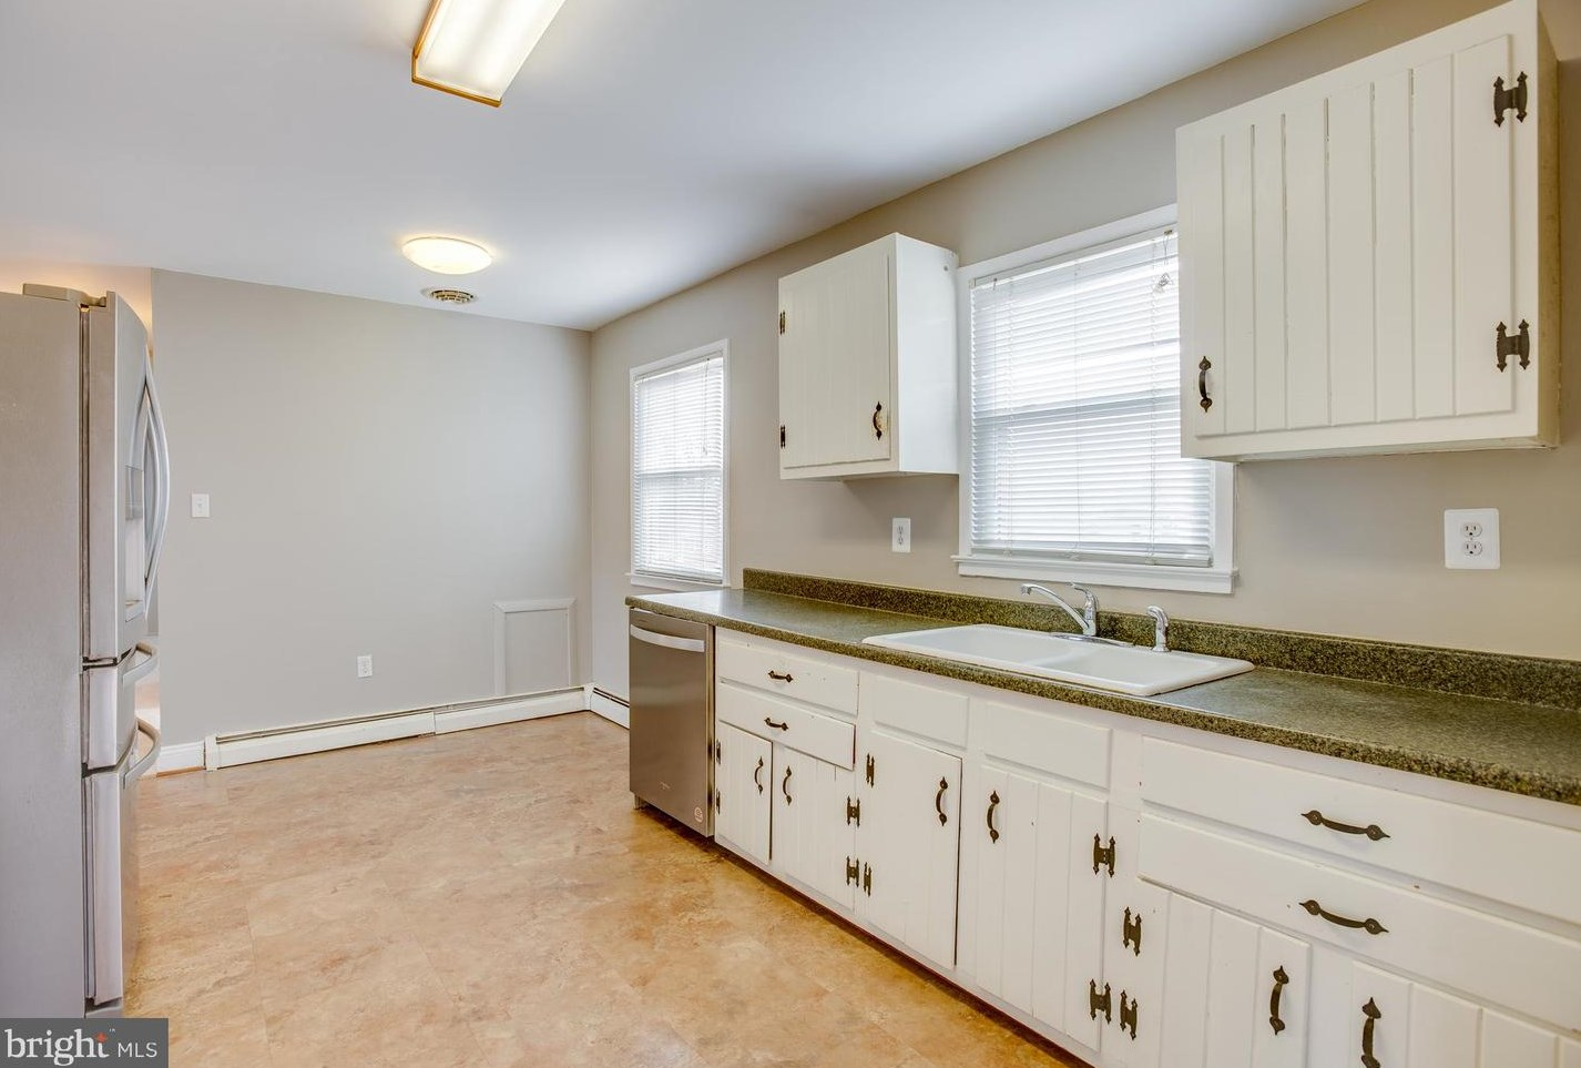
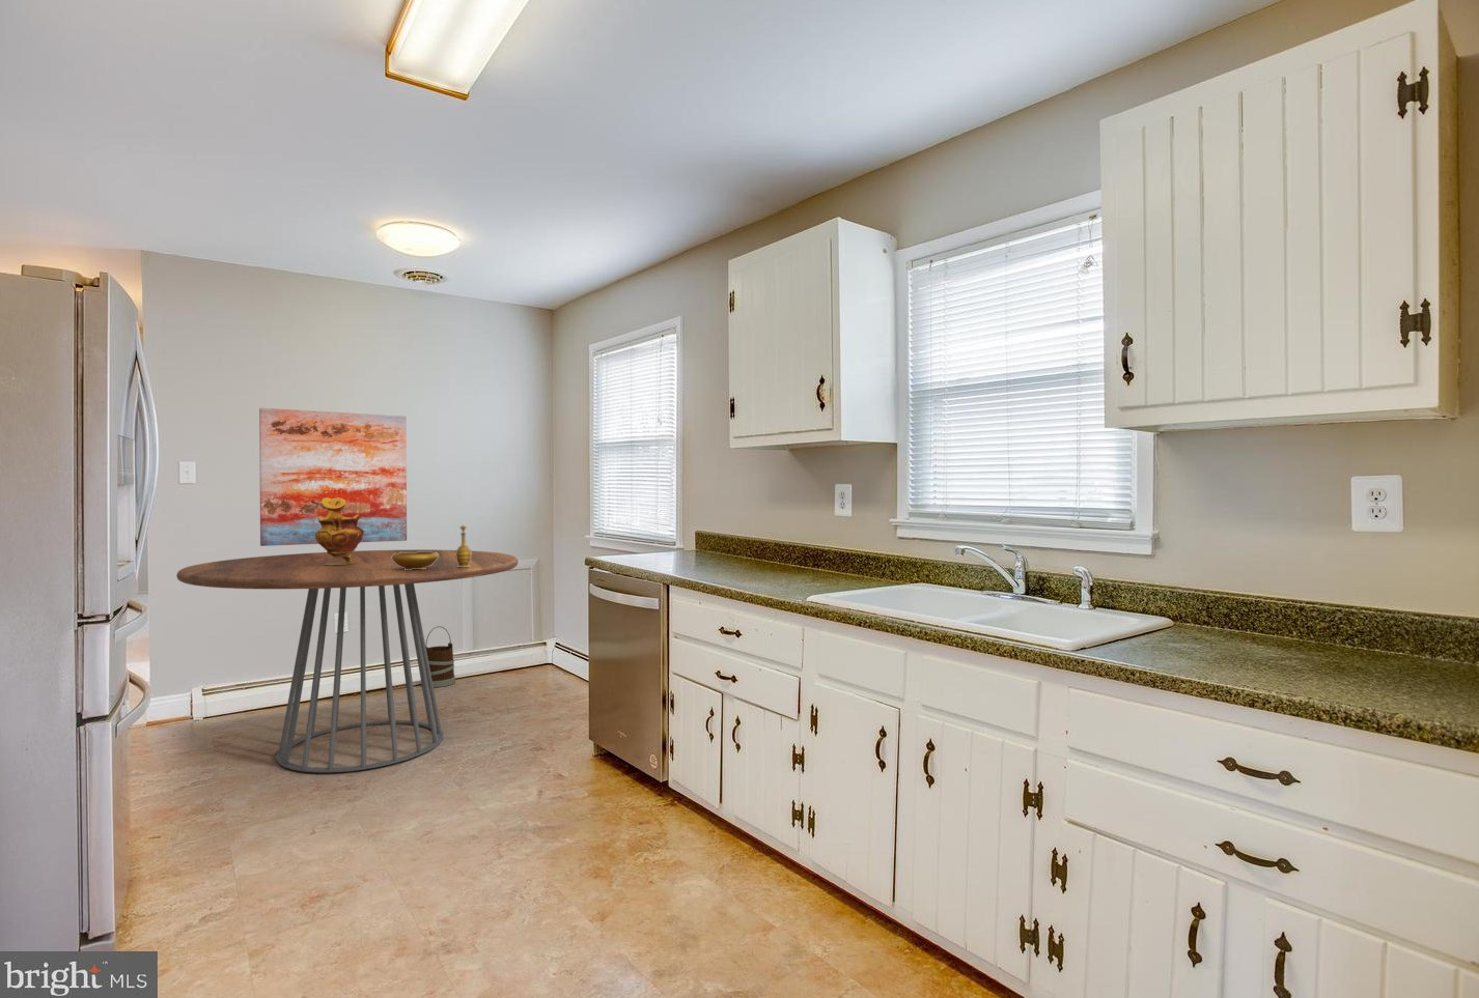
+ wooden bucket (438, 654)
+ dining table (362, 653)
+ wall art (337, 478)
+ decorative bowl (431, 551)
+ vase (337, 529)
